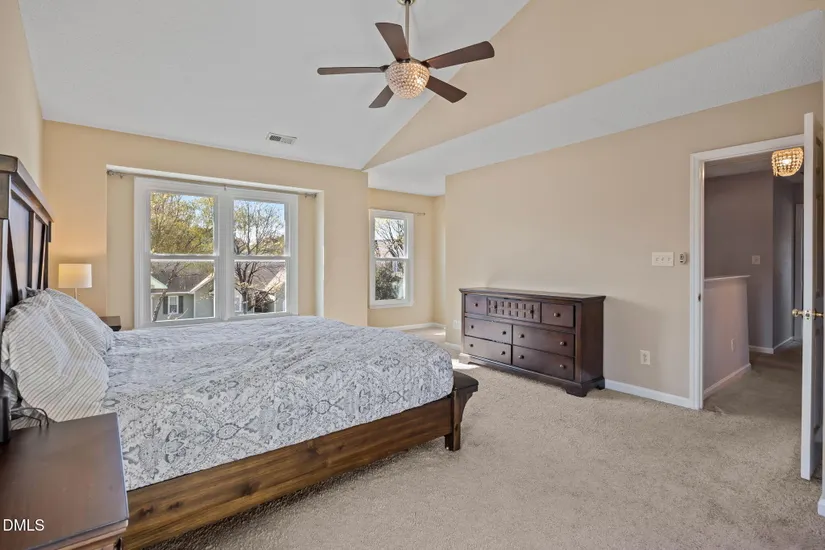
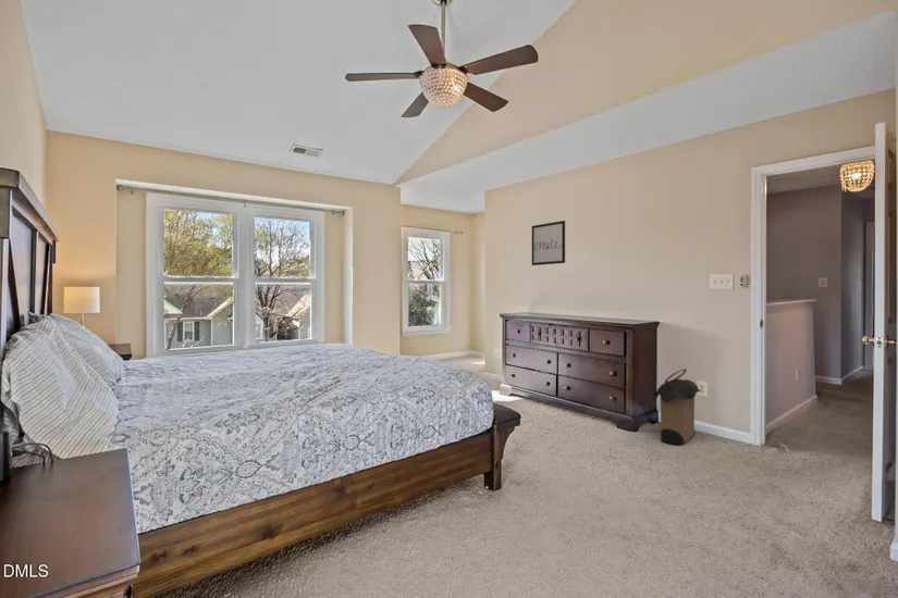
+ laundry hamper (676, 401)
+ wall art (548, 244)
